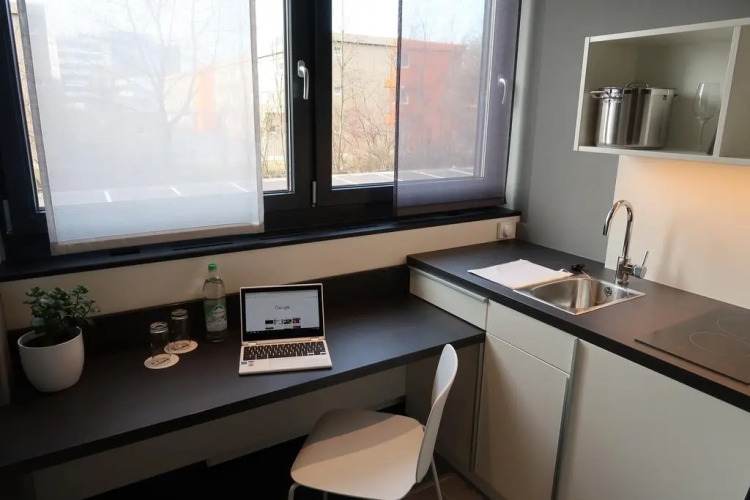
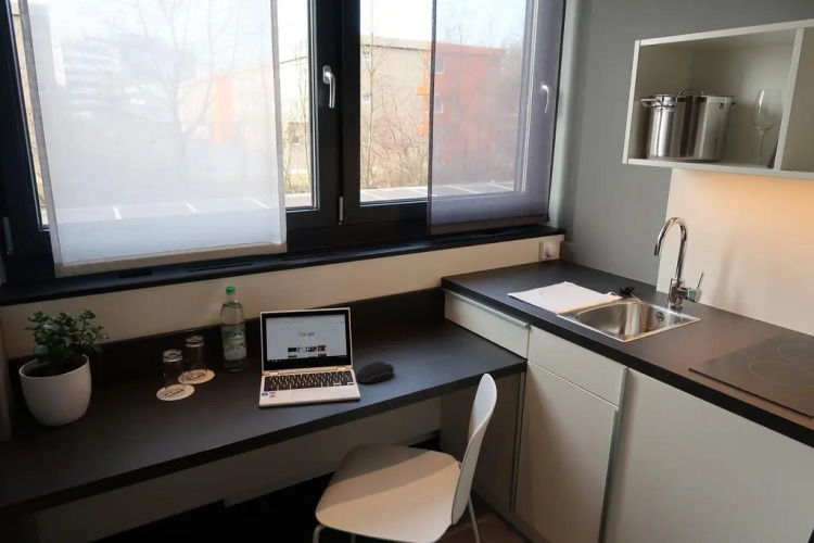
+ computer mouse (374, 370)
